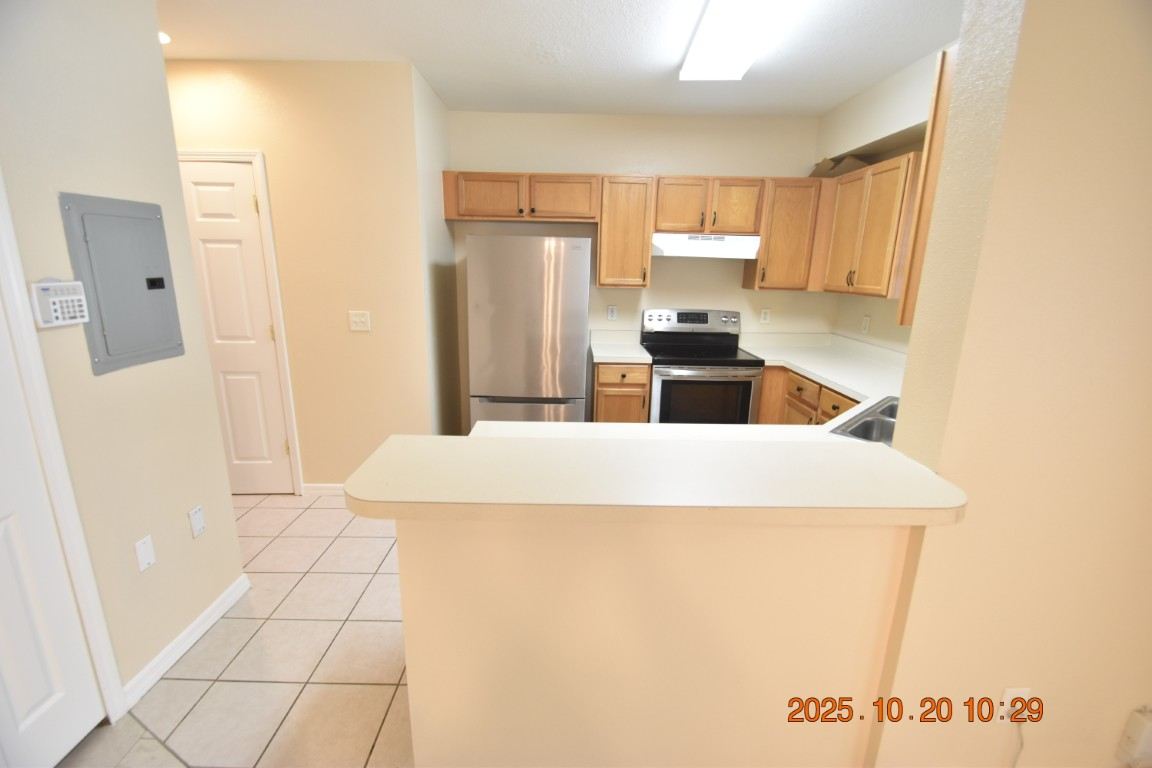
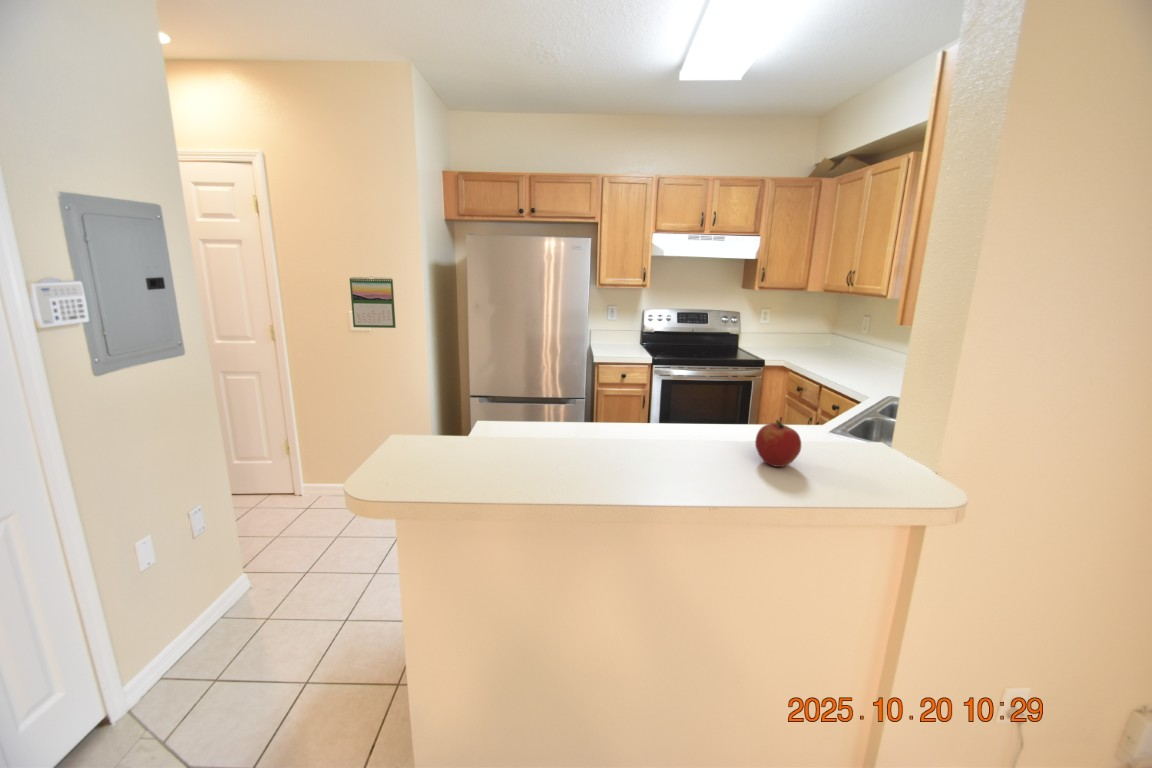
+ calendar (372, 302)
+ apple (778, 440)
